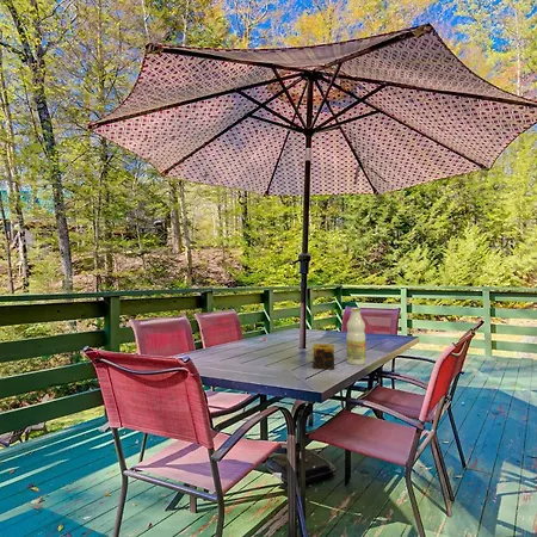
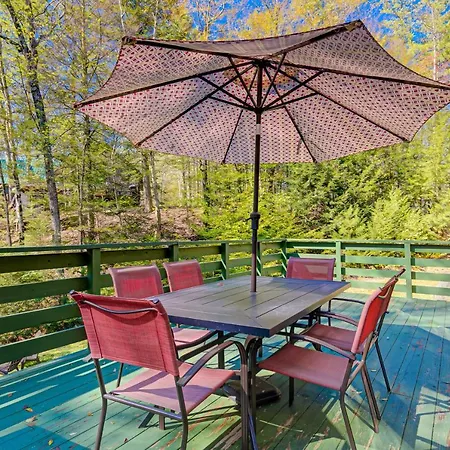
- beverage bottle (356, 335)
- candle (323, 356)
